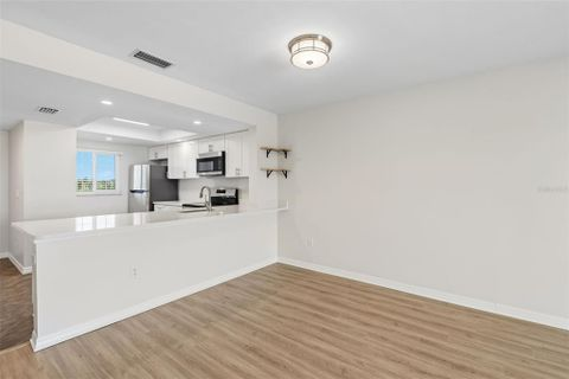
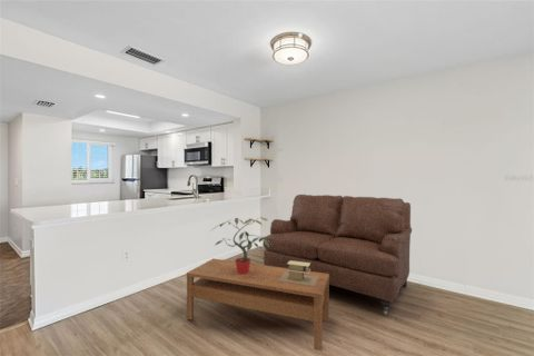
+ coffee table (257, 296)
+ sofa (336, 237)
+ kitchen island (298, 270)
+ potted plant (240, 244)
